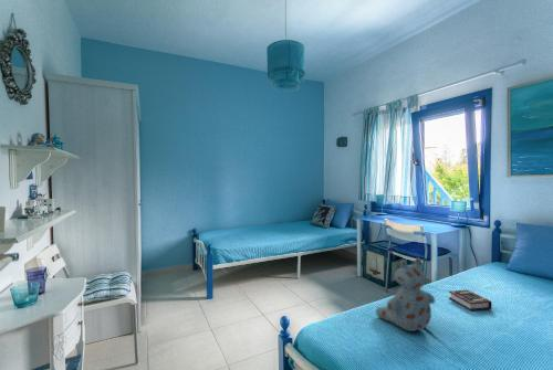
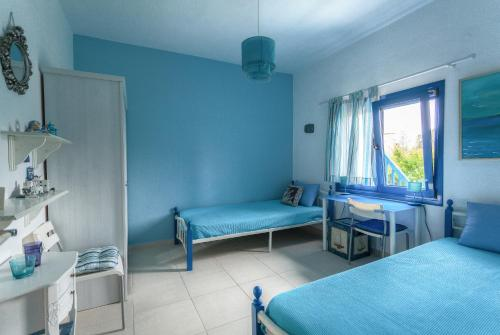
- book (469, 299)
- stuffed bear (403, 289)
